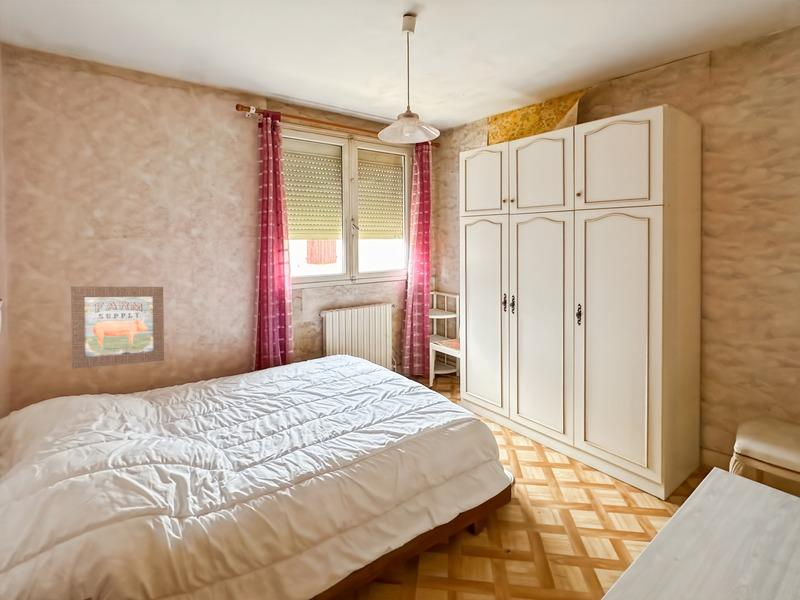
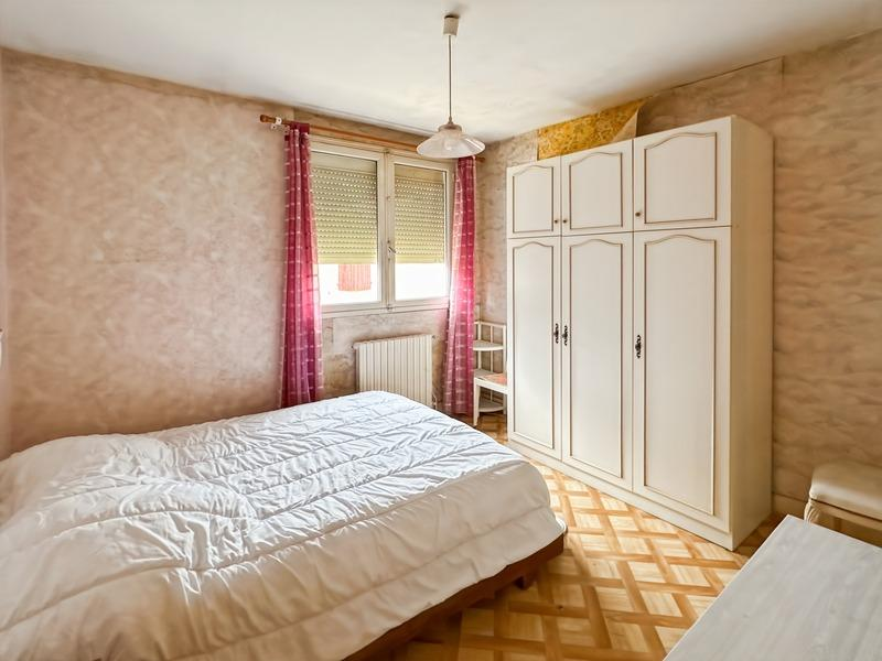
- wall art (119, 325)
